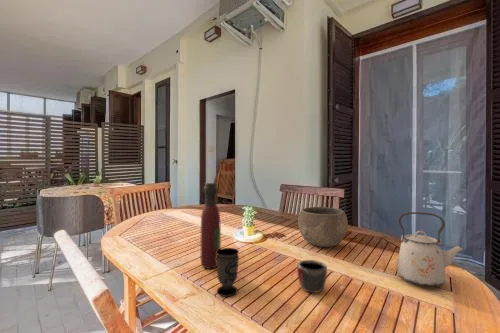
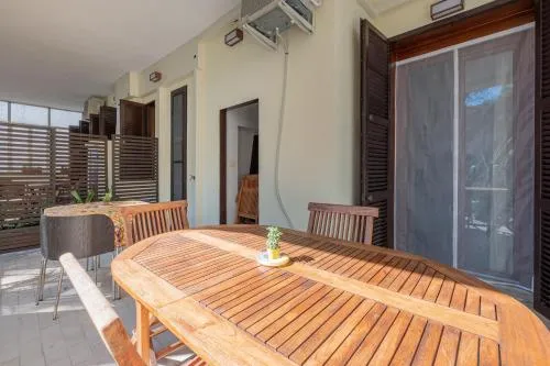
- mug (310, 274)
- cup (227, 271)
- kettle (429, 247)
- wine bottle (210, 224)
- bowl (322, 226)
